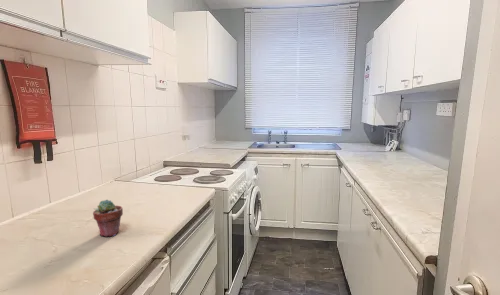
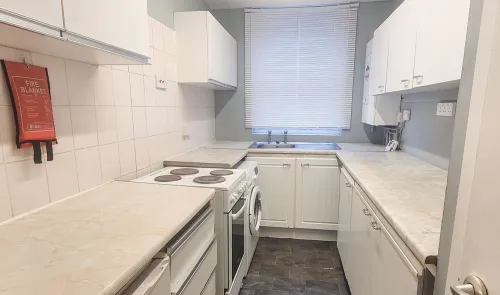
- potted succulent (108, 216)
